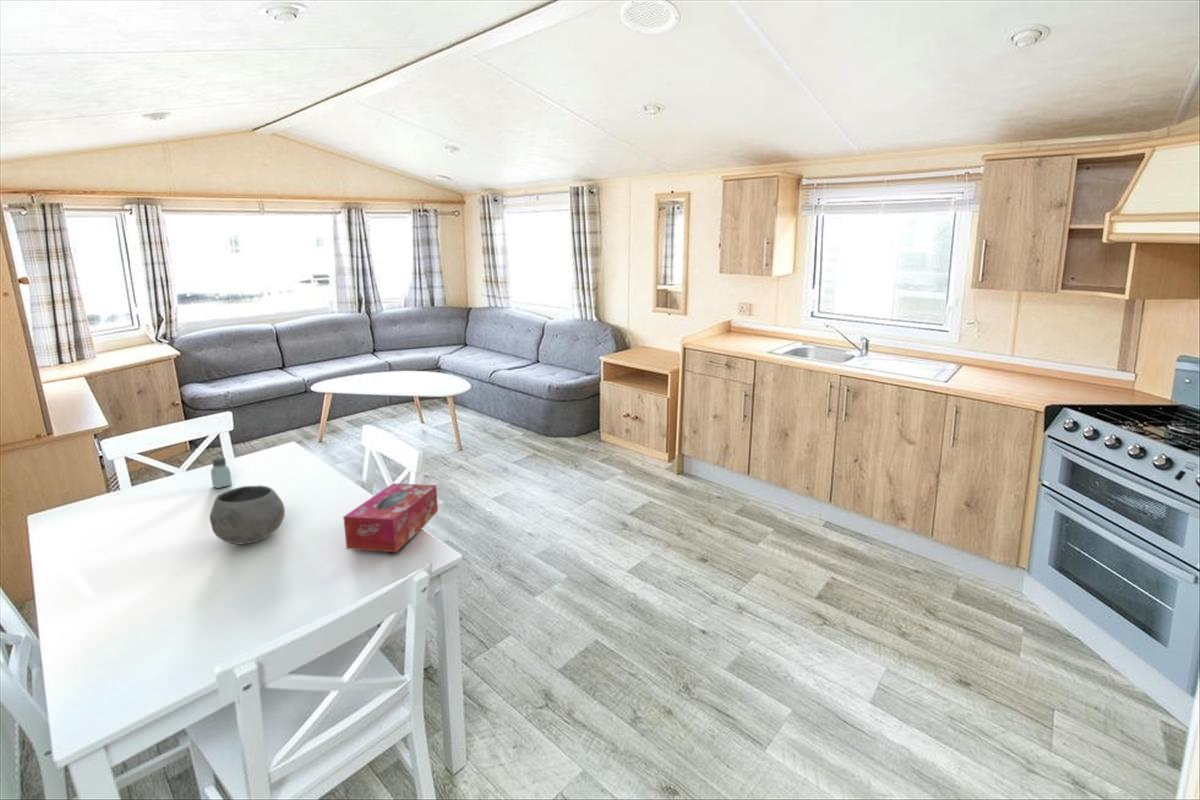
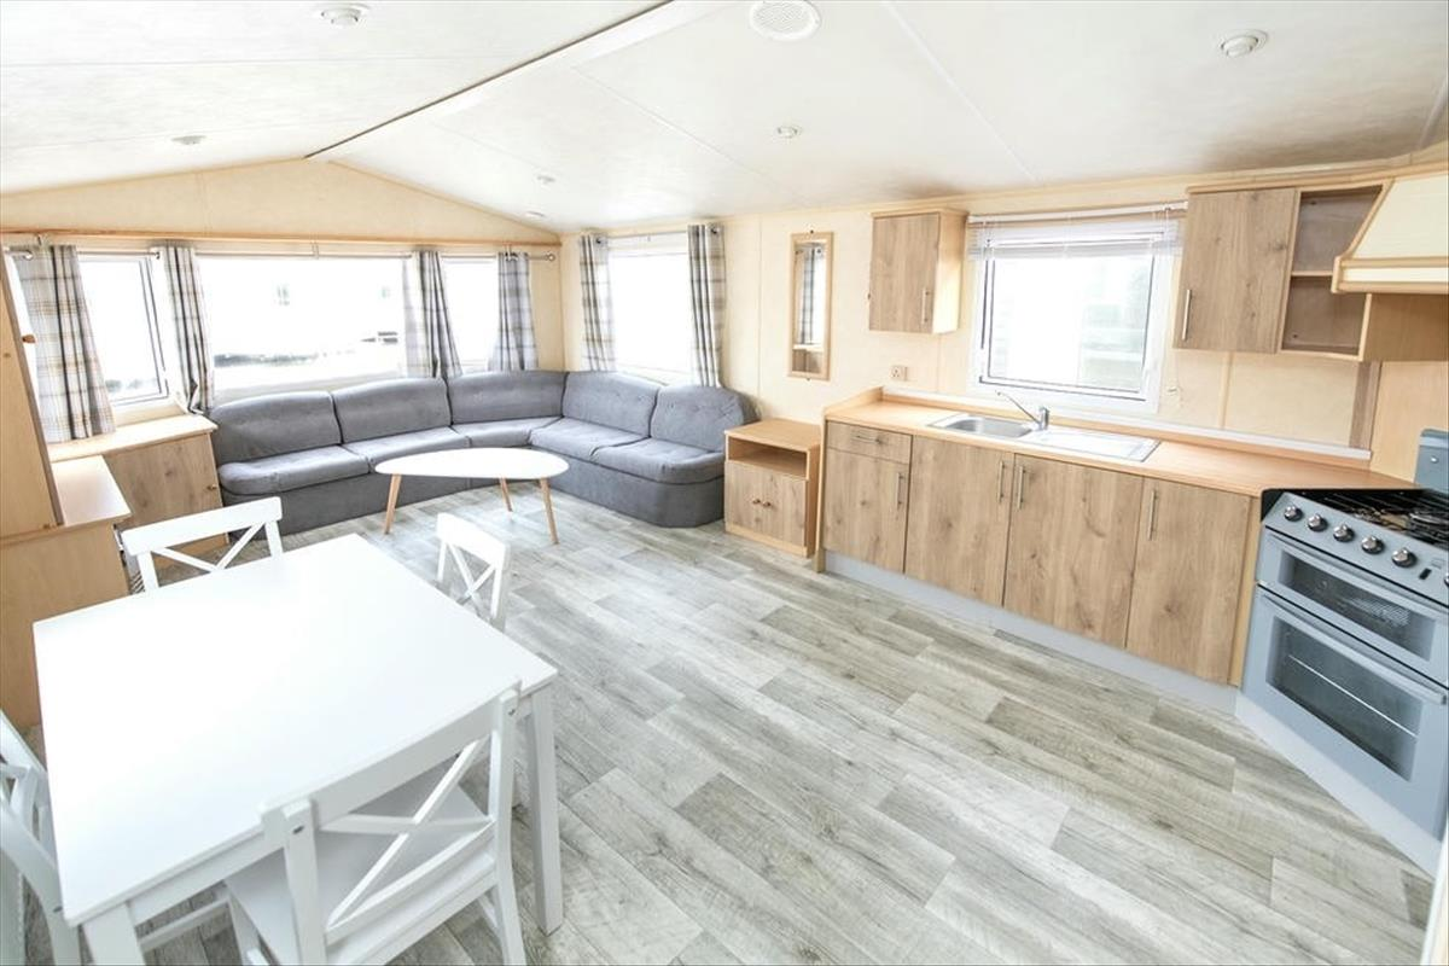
- saltshaker (220, 472)
- bowl (248, 516)
- tissue box (394, 515)
